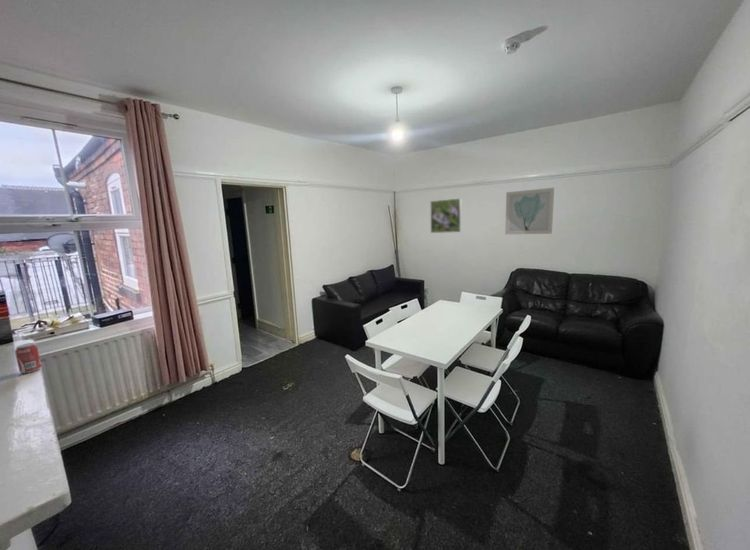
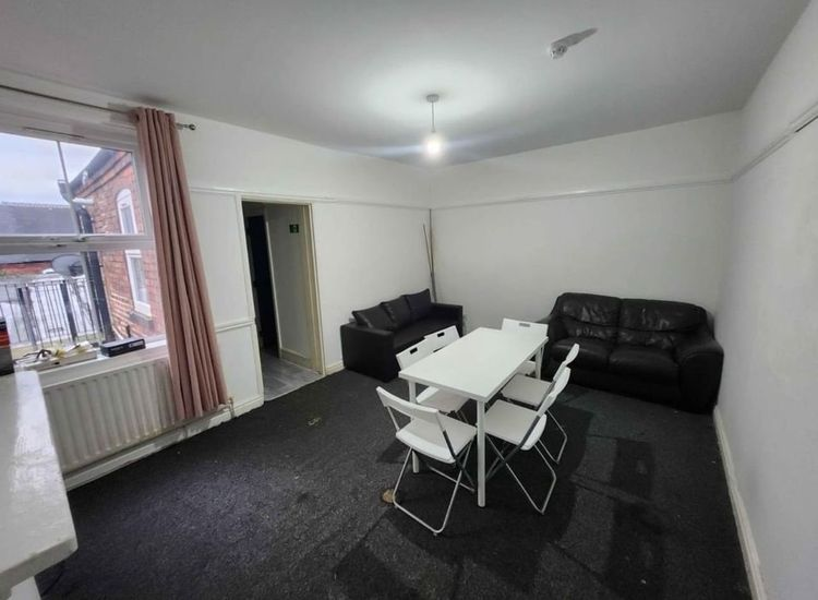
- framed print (445, 216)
- beverage can (28, 357)
- wall art (528, 212)
